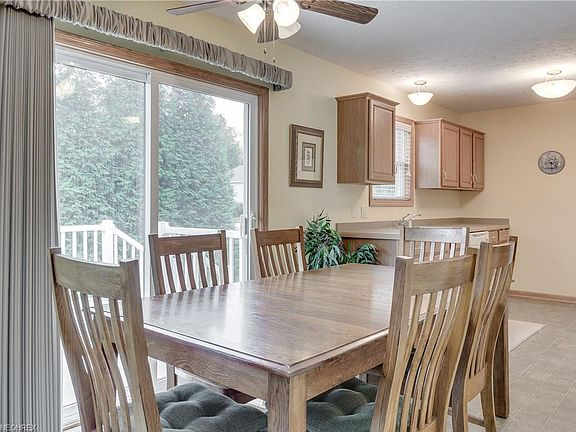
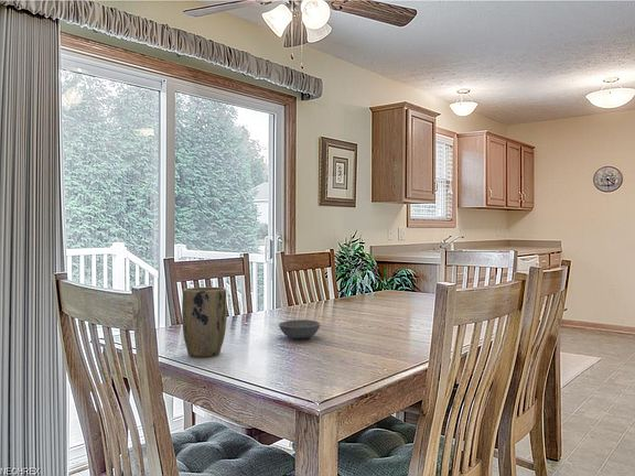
+ plant pot (204, 321)
+ bowl (299, 329)
